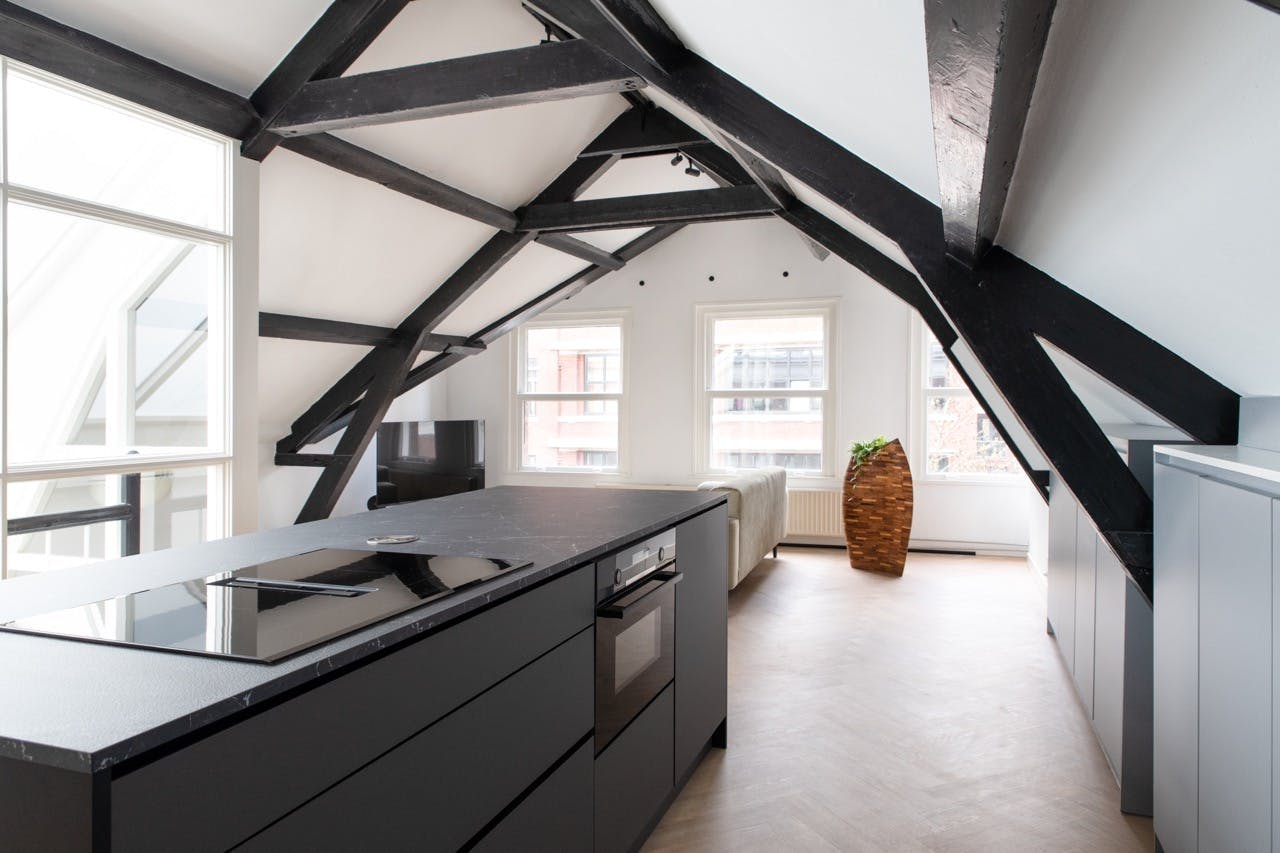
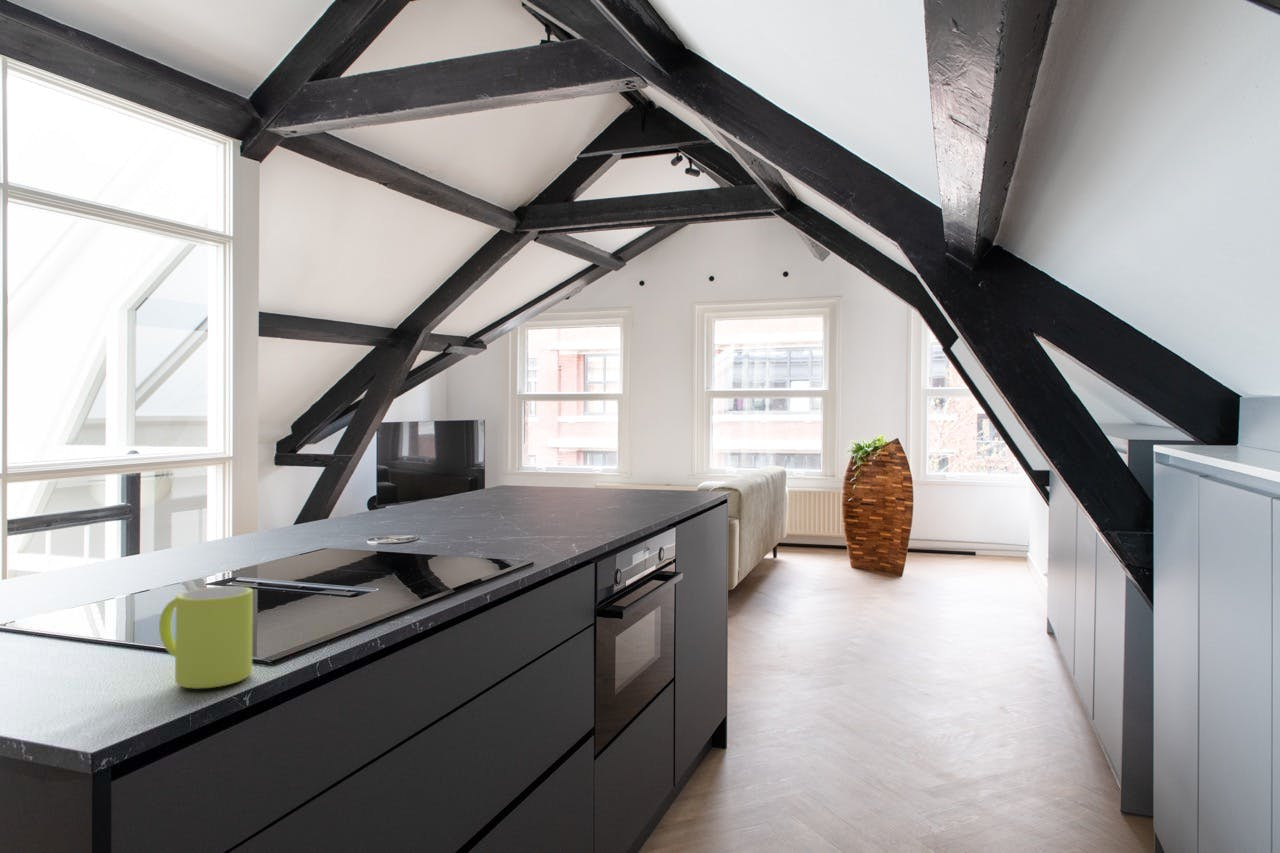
+ mug (201, 634)
